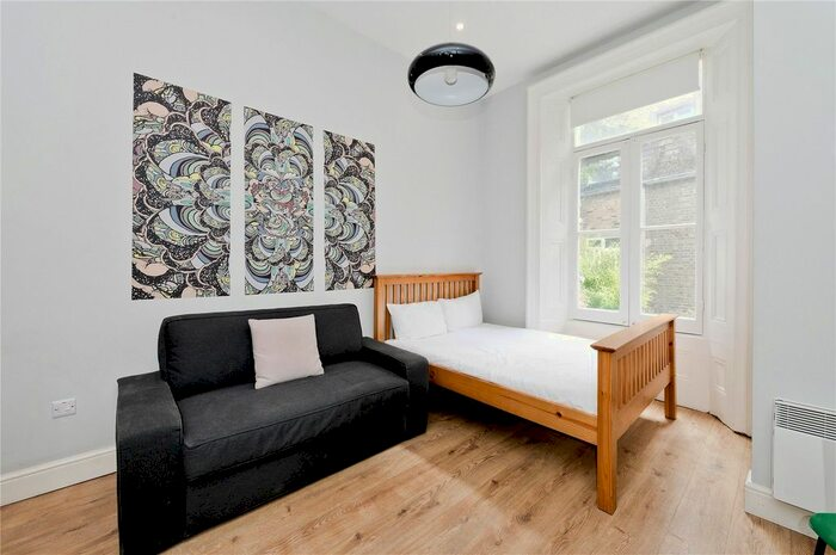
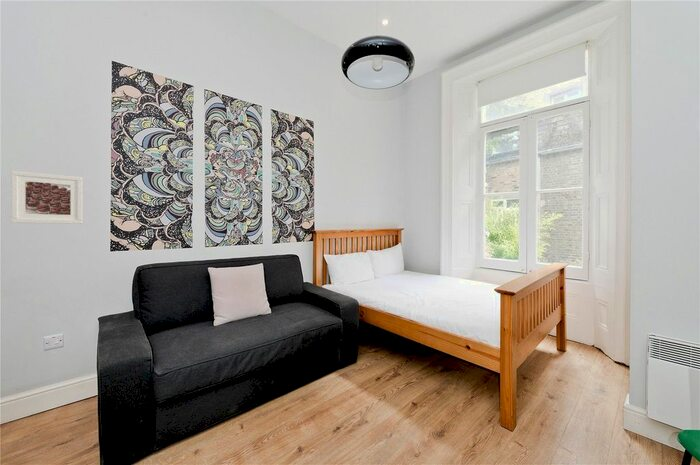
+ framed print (48, 198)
